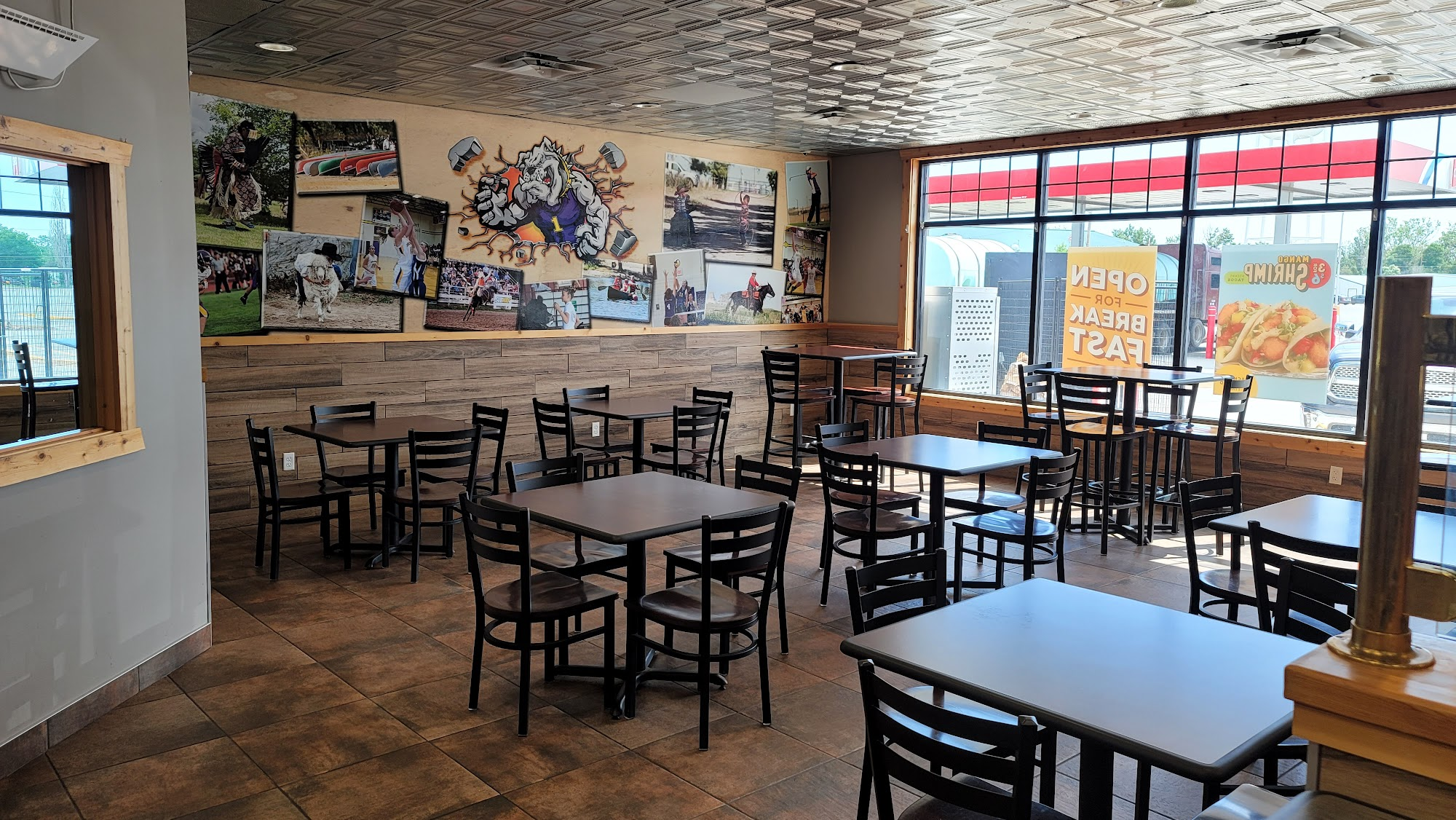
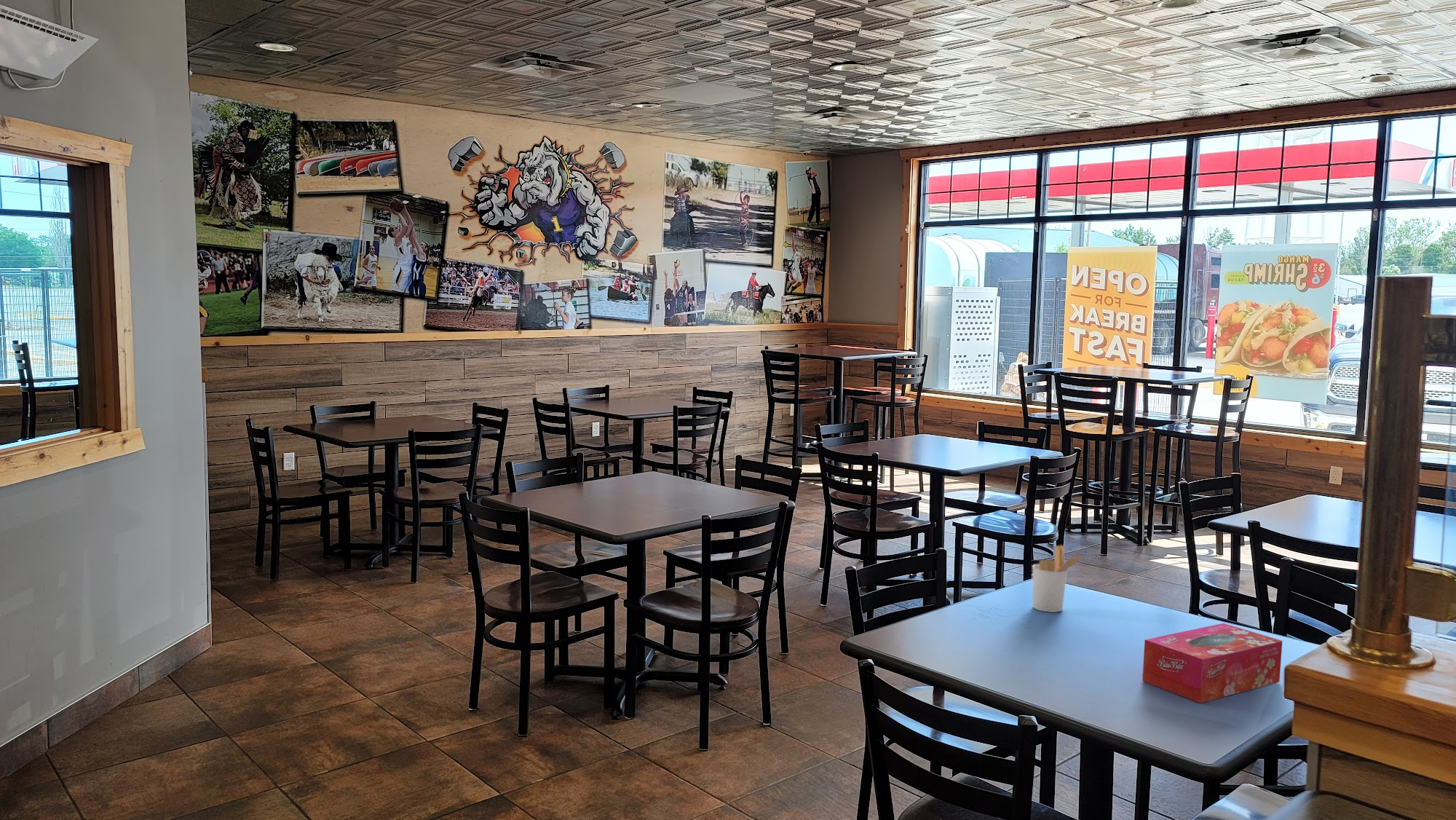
+ tissue box (1212, 661)
+ utensil holder (1057, 580)
